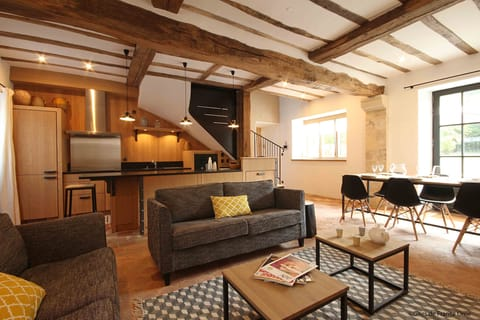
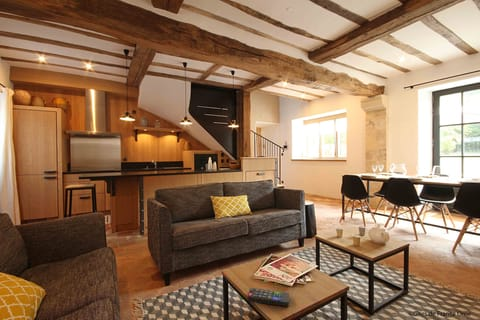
+ remote control (268, 296)
